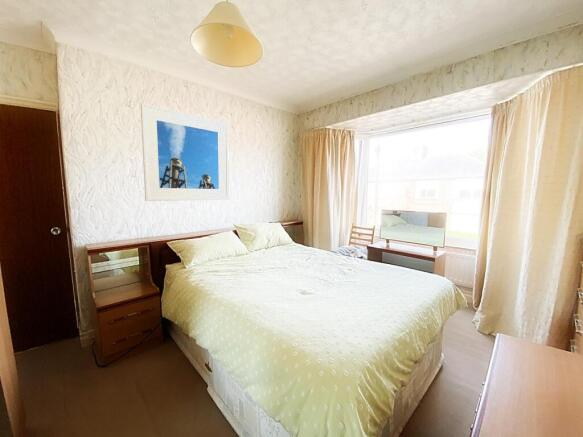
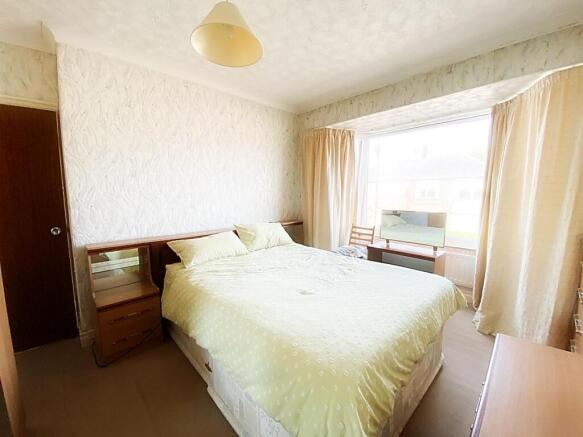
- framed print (190, 158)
